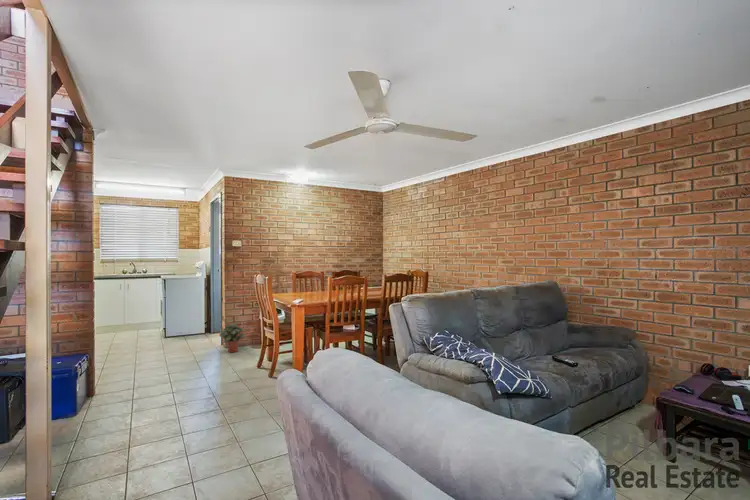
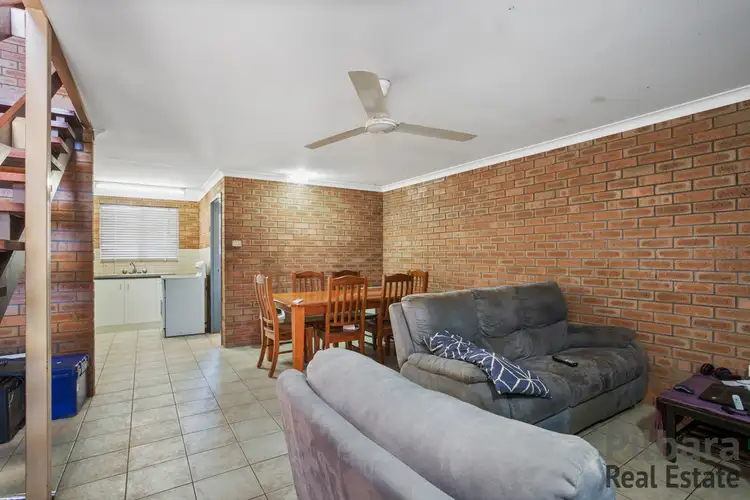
- potted plant (233, 336)
